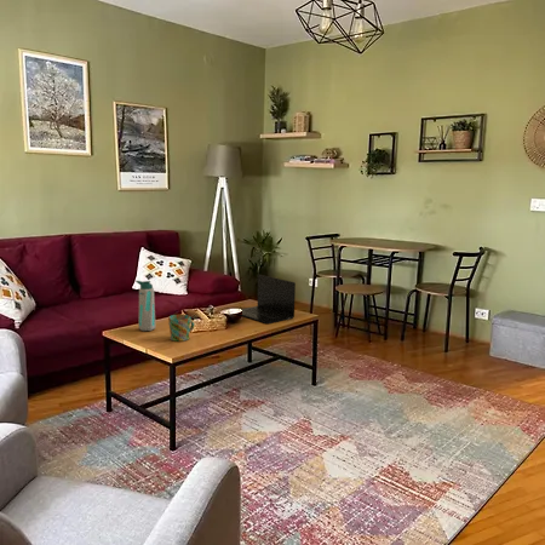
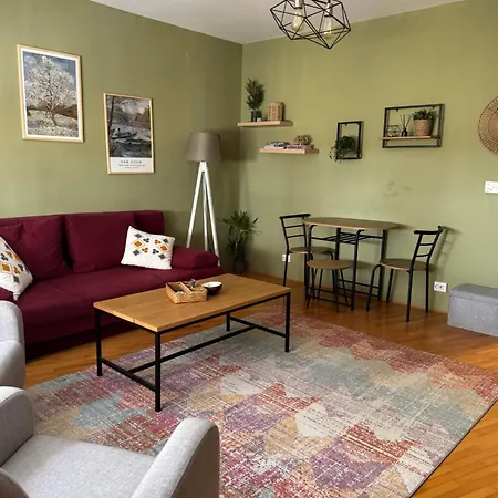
- water bottle (145, 305)
- laptop (262, 297)
- mug (182, 327)
